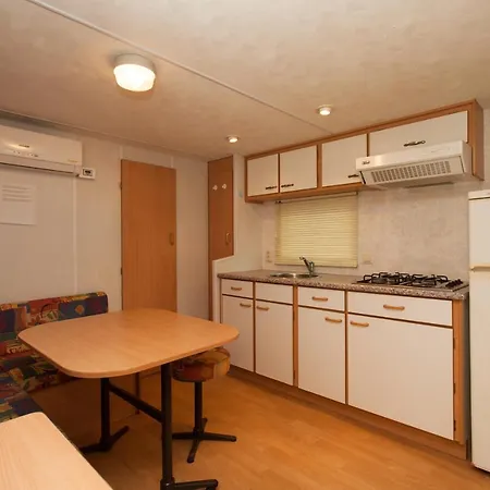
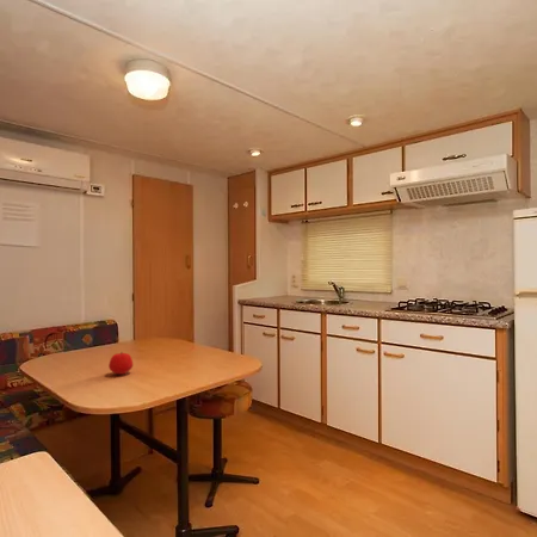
+ apple (121, 363)
